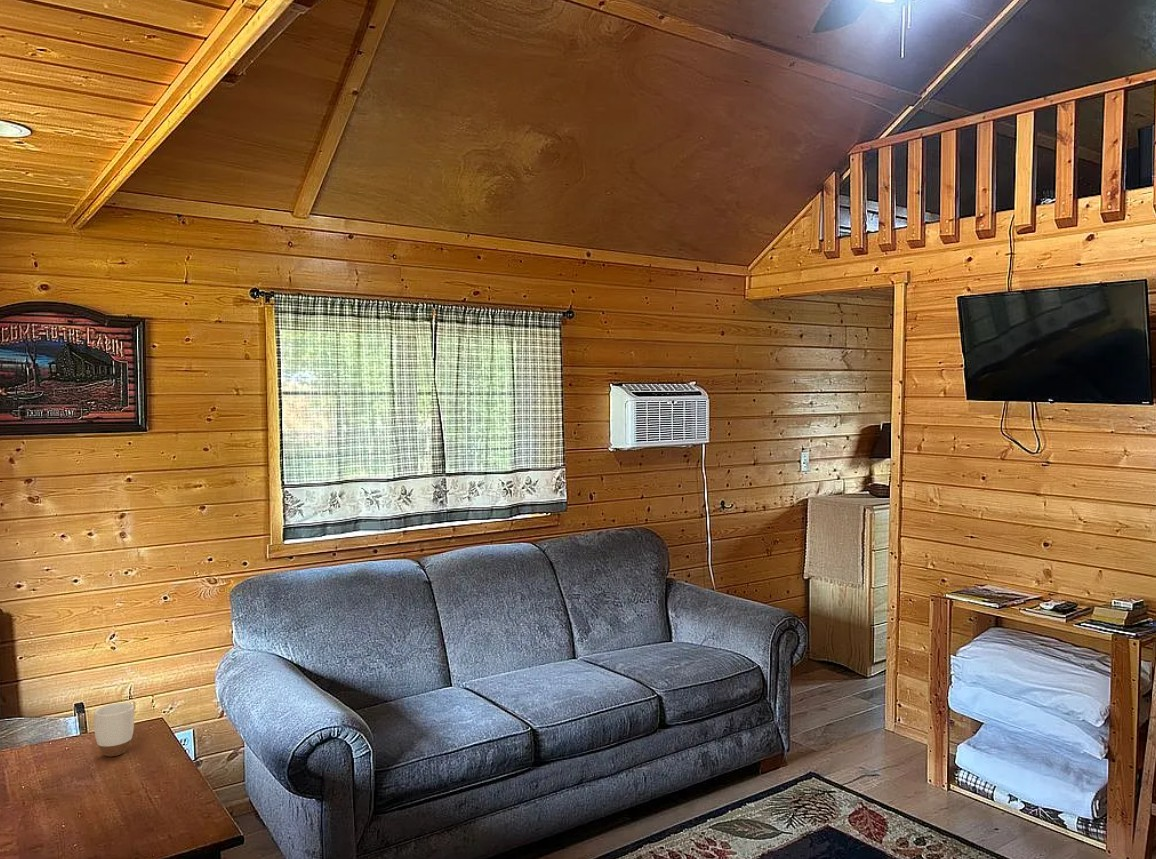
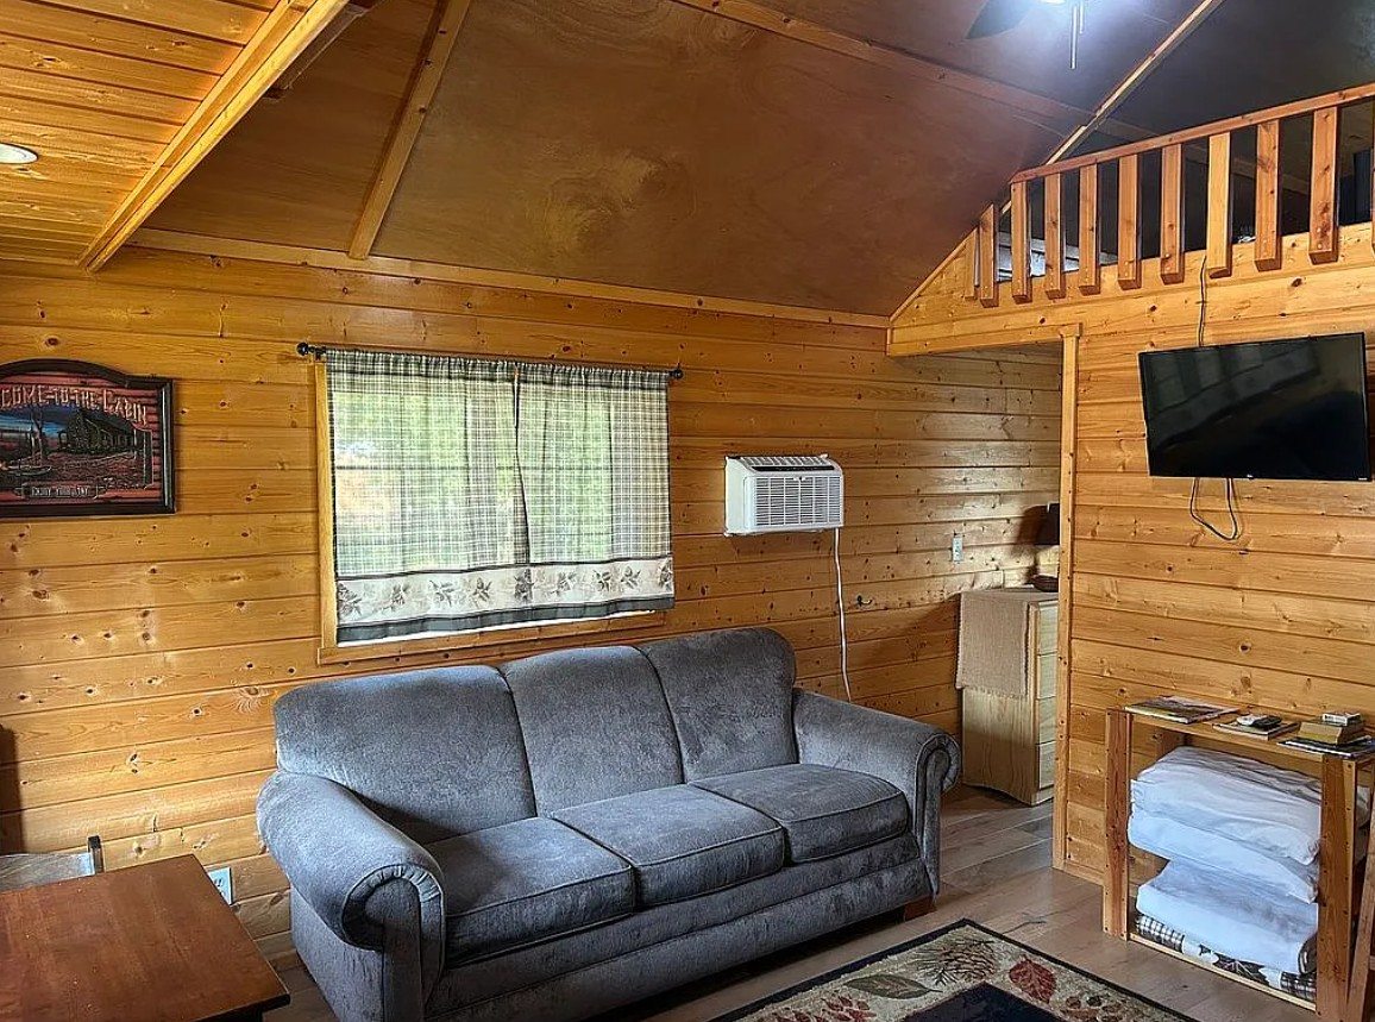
- mug (112, 728)
